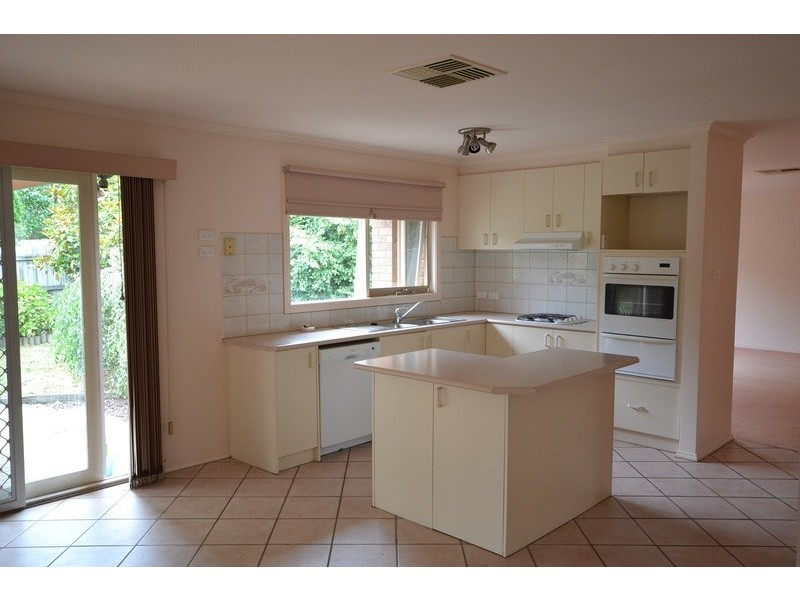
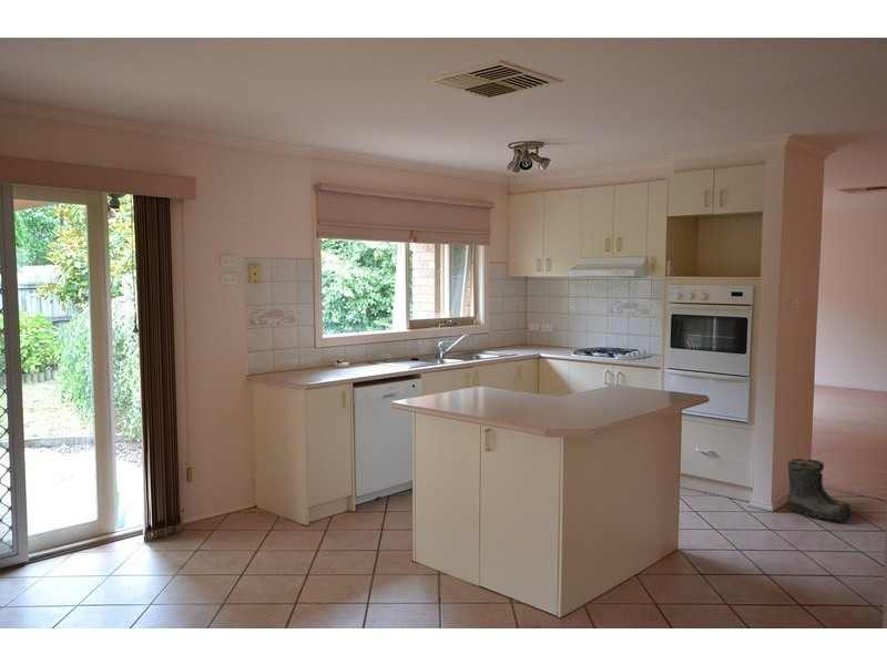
+ boots (818, 488)
